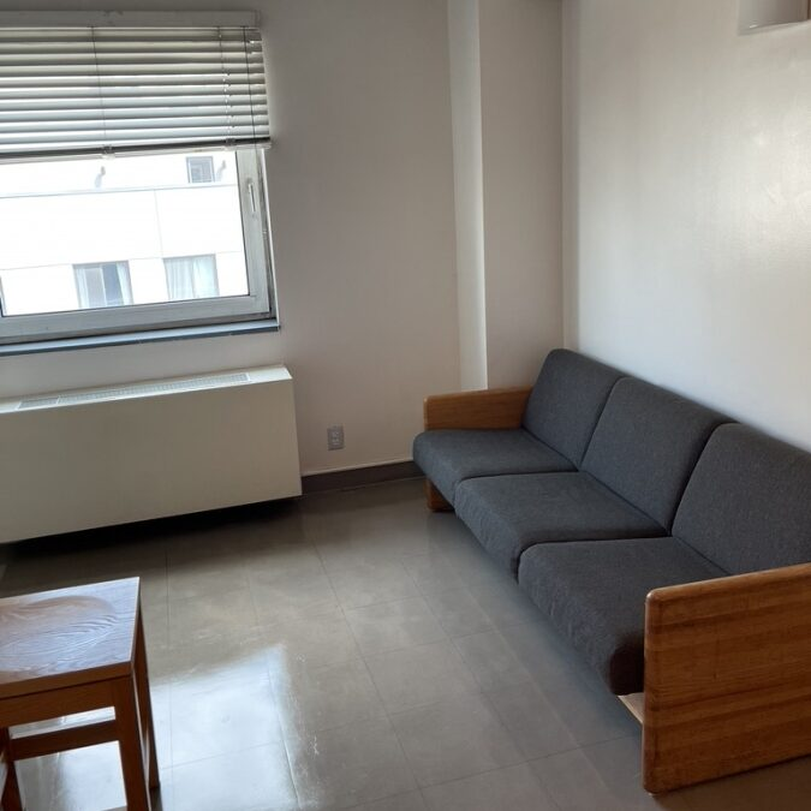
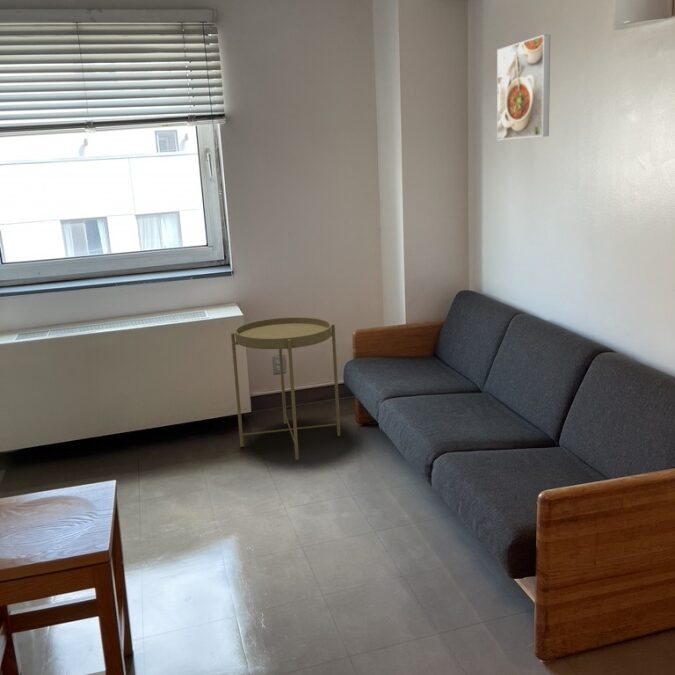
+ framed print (521, 91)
+ side table (290, 383)
